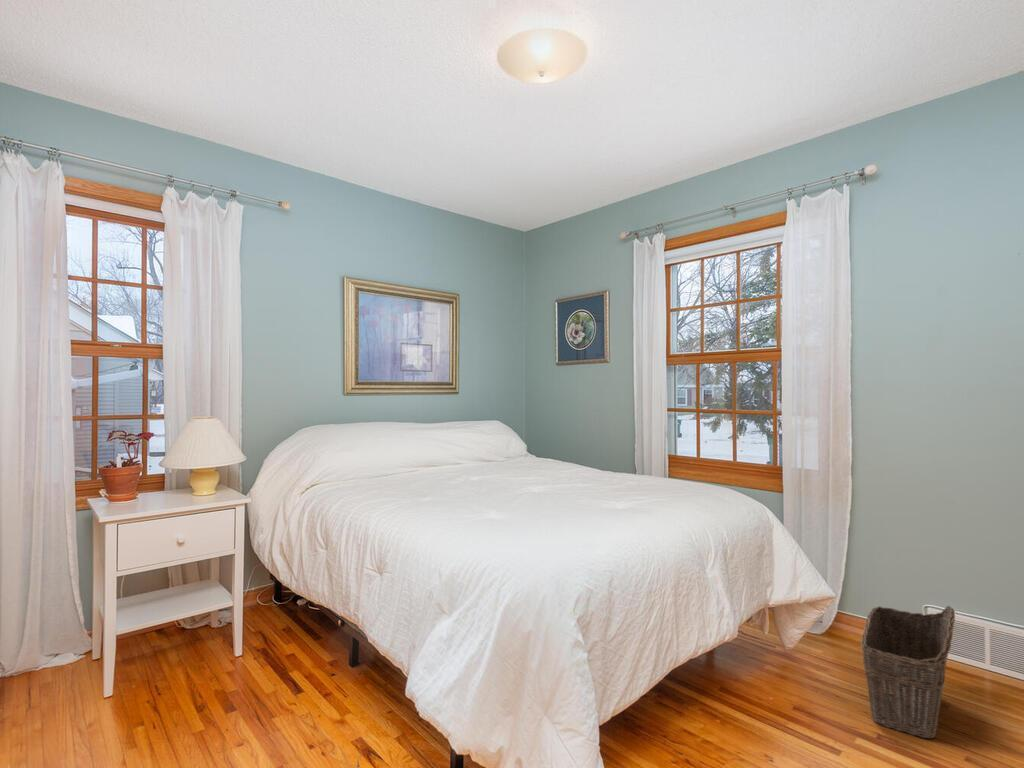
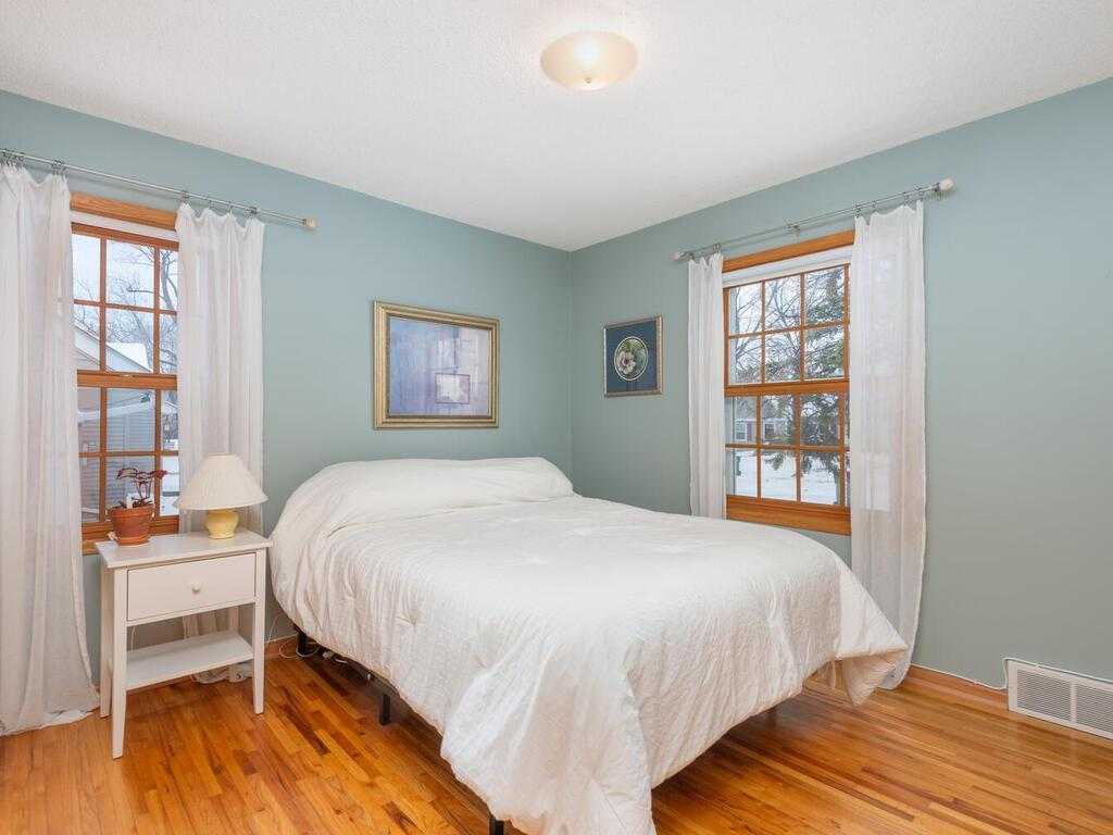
- wicker basket (908, 656)
